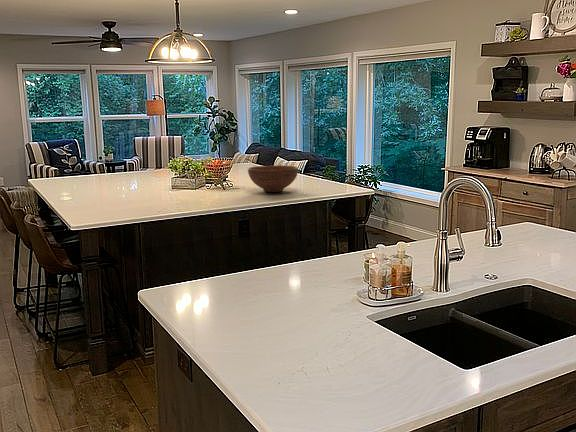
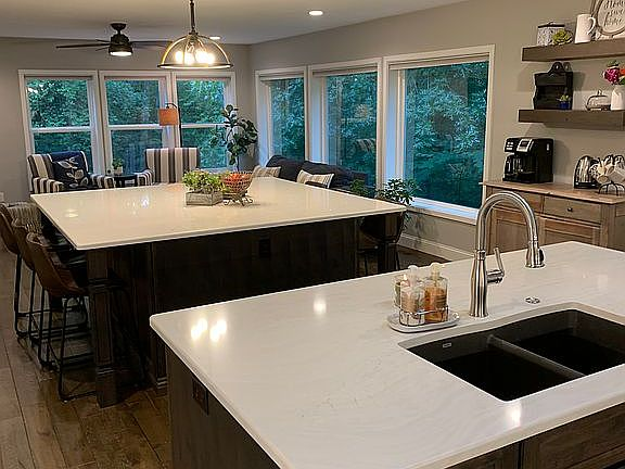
- fruit bowl (273, 179)
